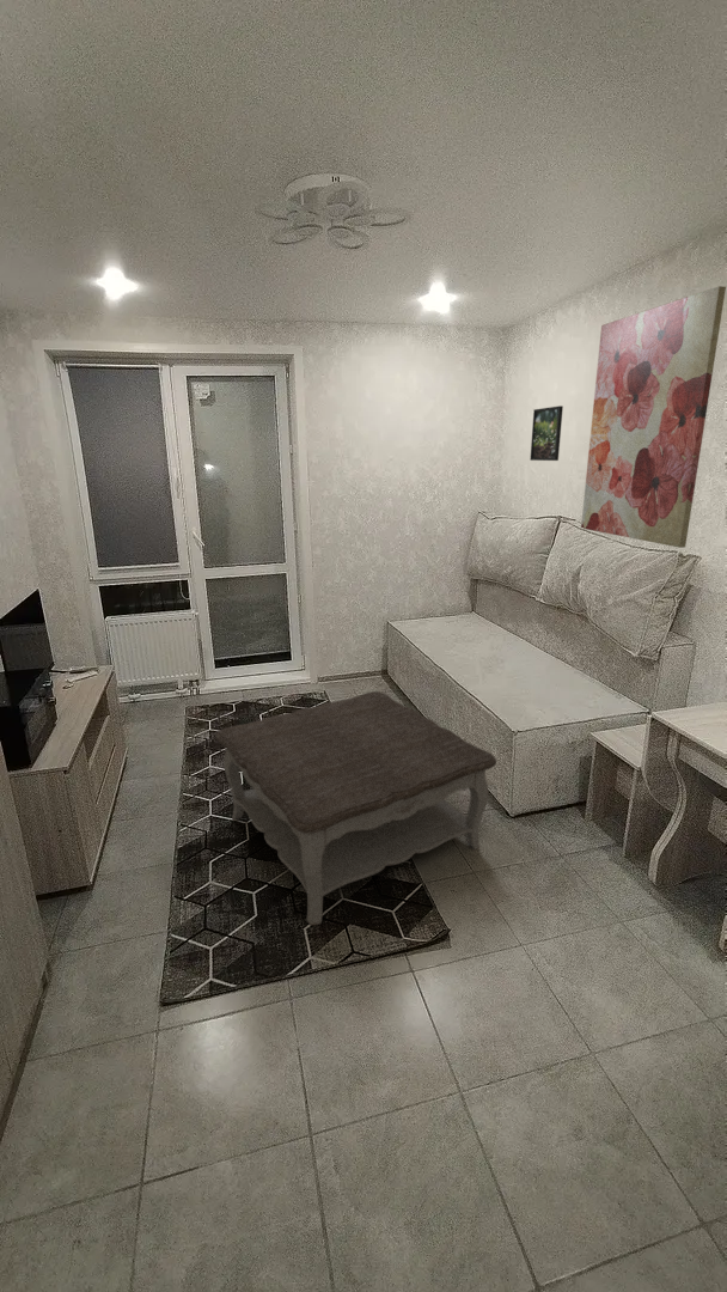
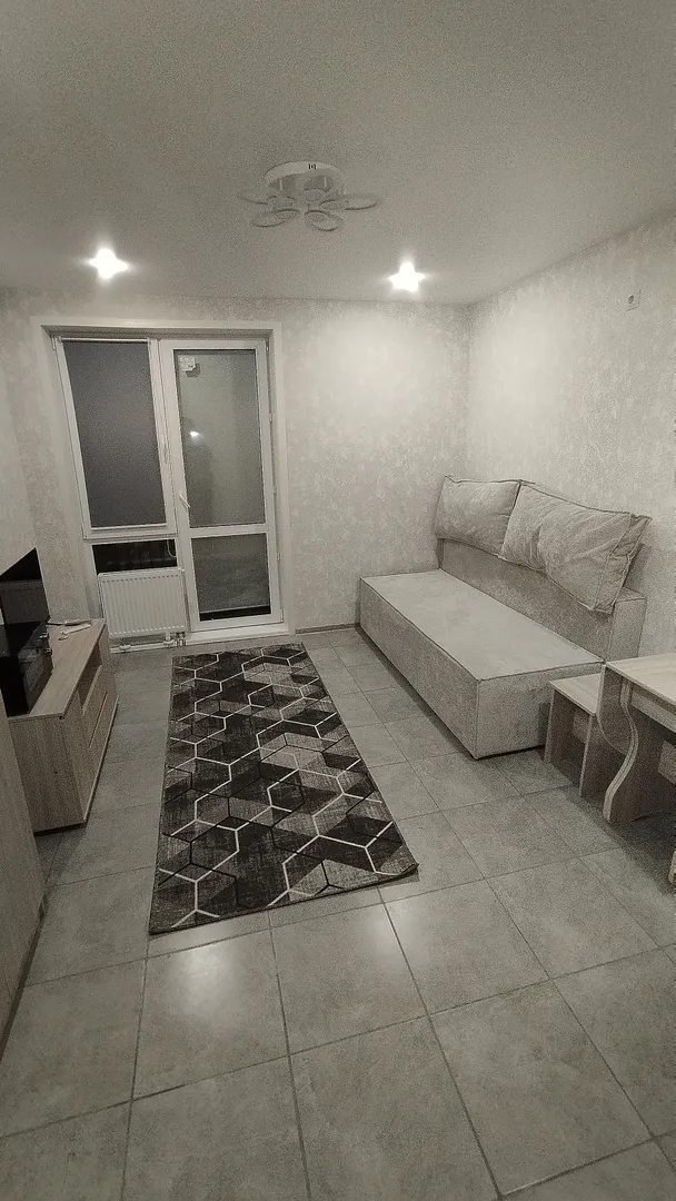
- wall art (640, 428)
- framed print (545, 434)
- coffee table (349, 788)
